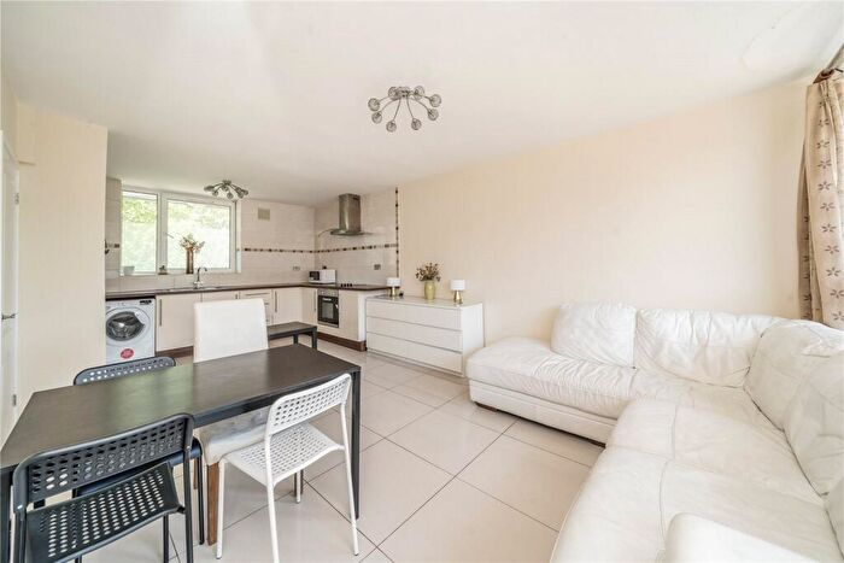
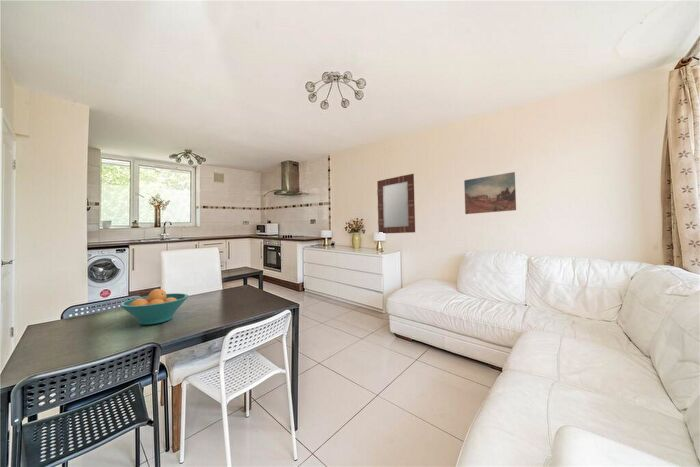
+ wall art (488, 194)
+ home mirror (395, 205)
+ fruit bowl (156, 305)
